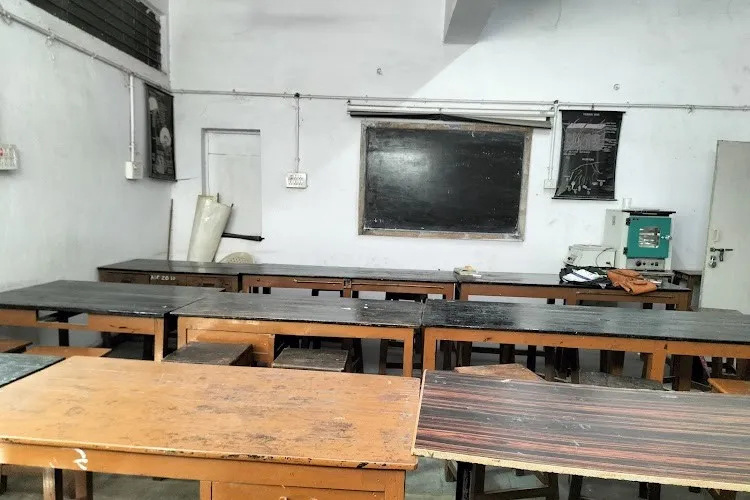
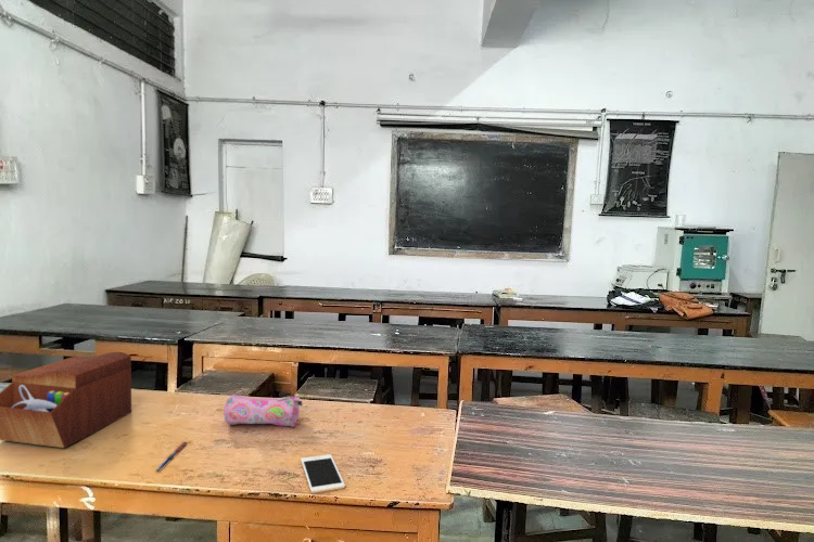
+ sewing box (62, 396)
+ cell phone (321, 472)
+ pencil case (263, 410)
+ pen (171, 454)
